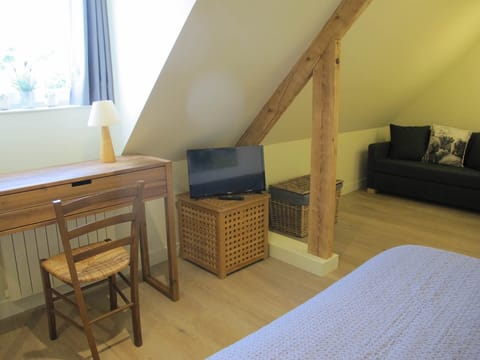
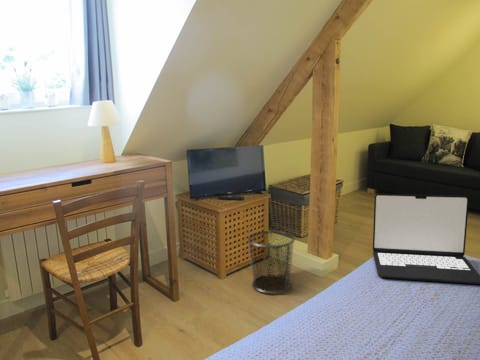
+ waste bin (271, 261)
+ laptop (425, 235)
